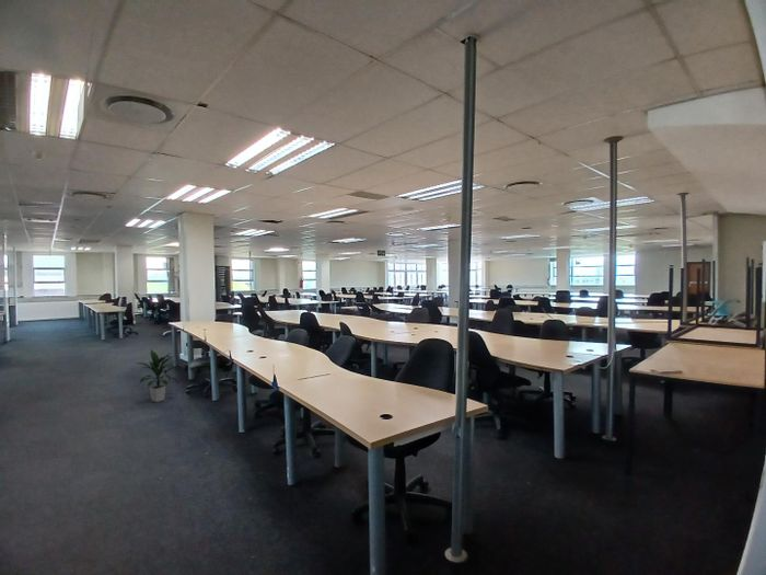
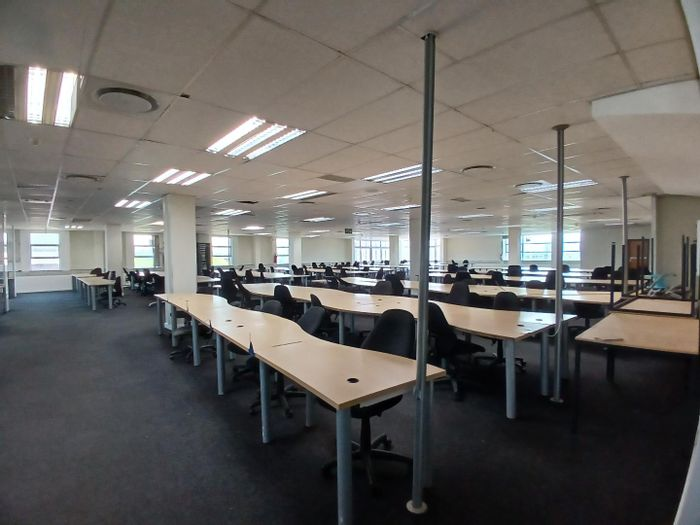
- indoor plant (159, 375)
